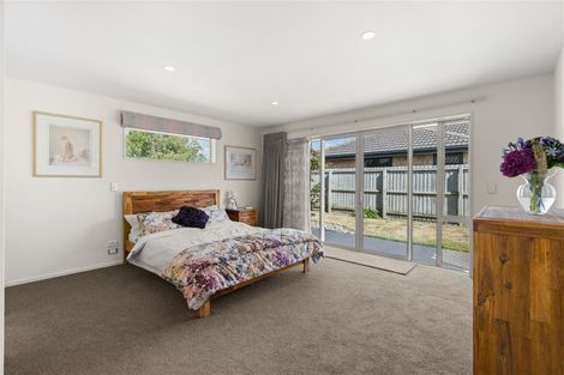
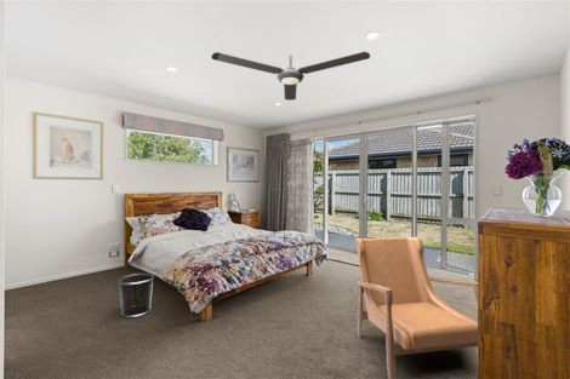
+ armchair (409, 299)
+ ceiling fan (290, 75)
+ waste bin (136, 294)
